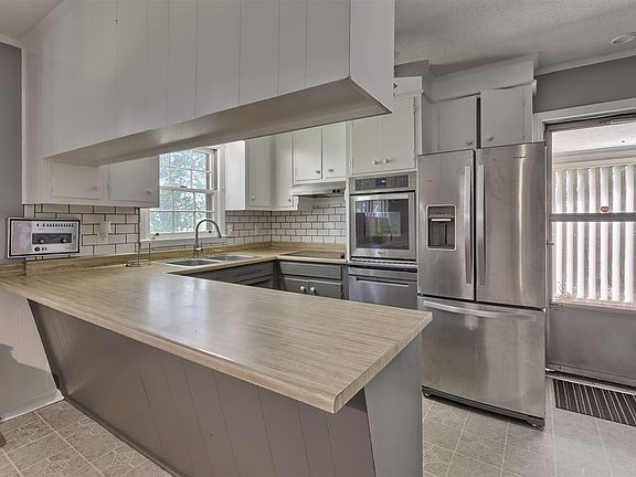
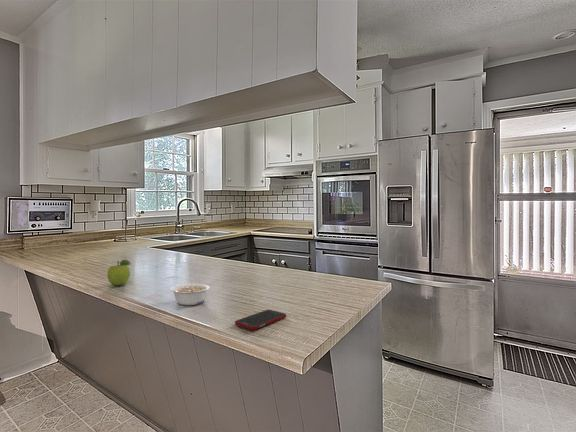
+ cell phone (261, 319)
+ legume (191, 293)
+ fruit (120, 272)
